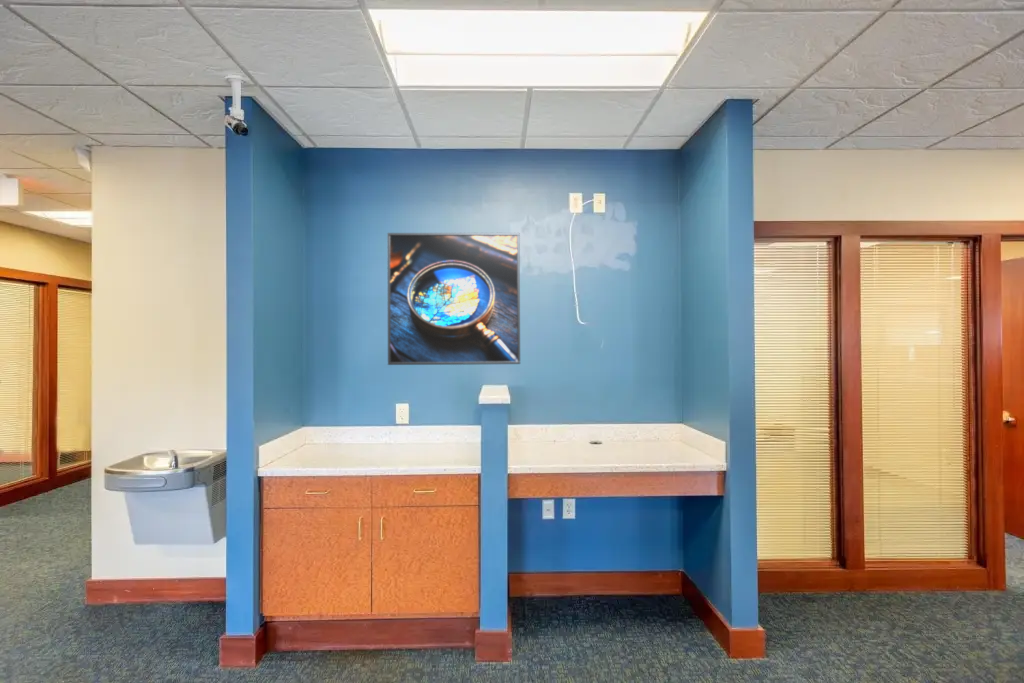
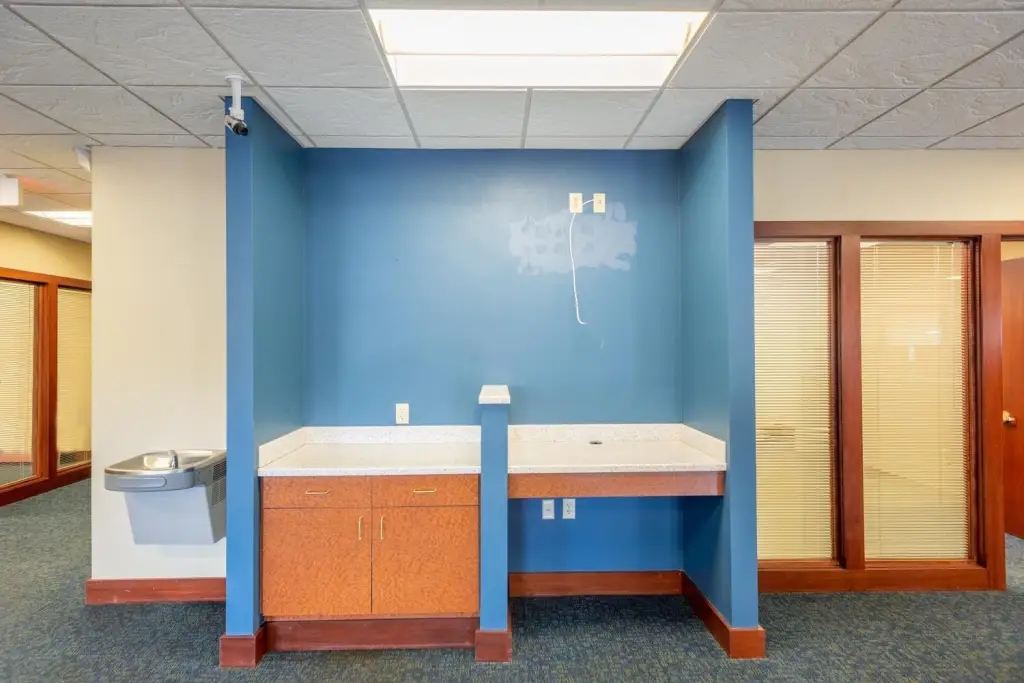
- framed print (454, 298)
